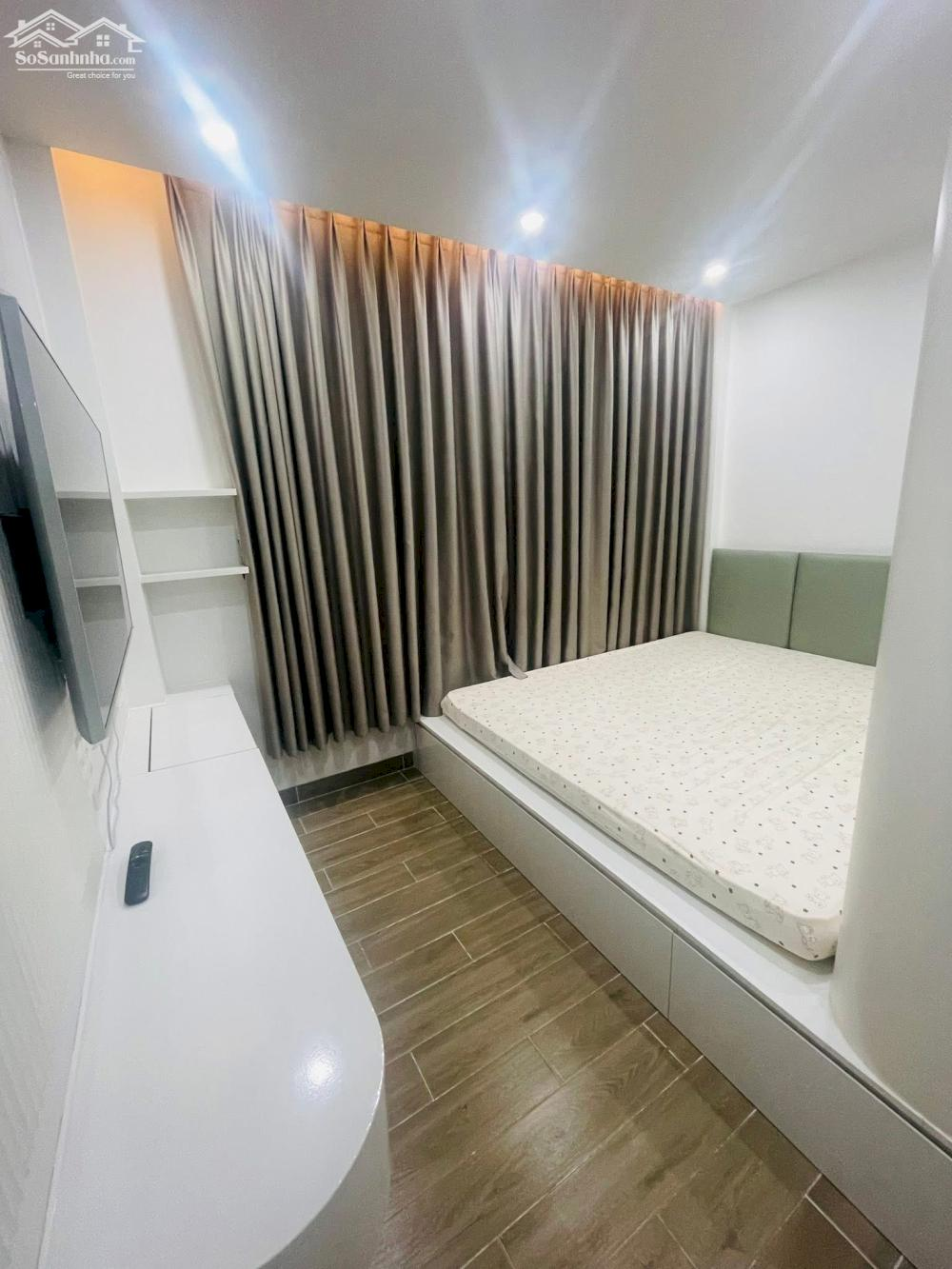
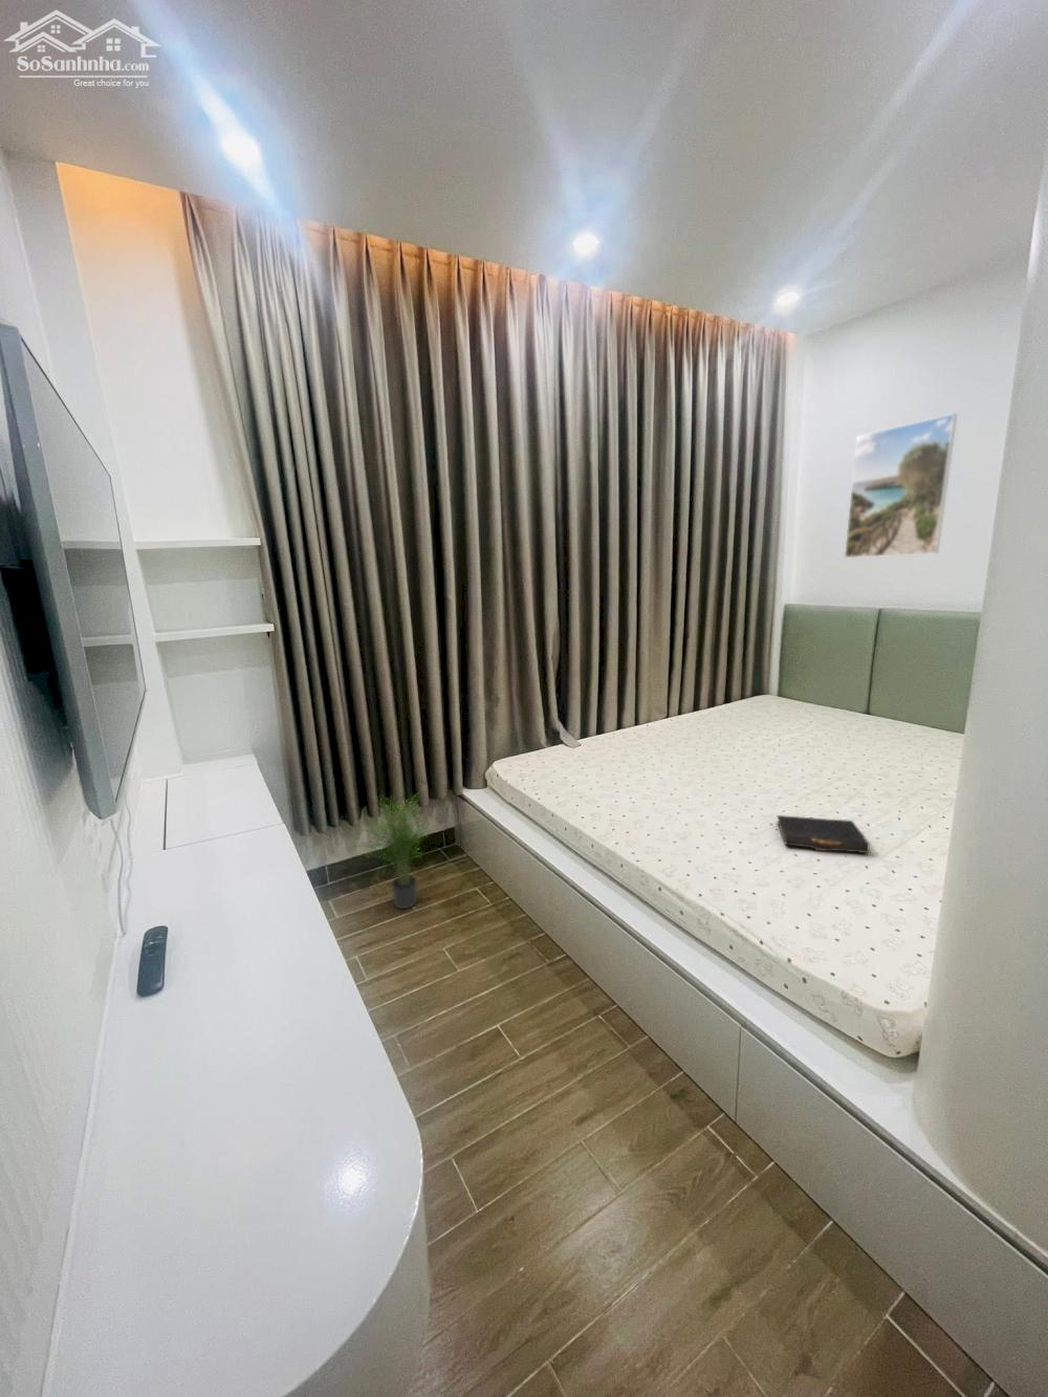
+ book (819, 832)
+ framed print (895, 491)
+ potted plant (394, 852)
